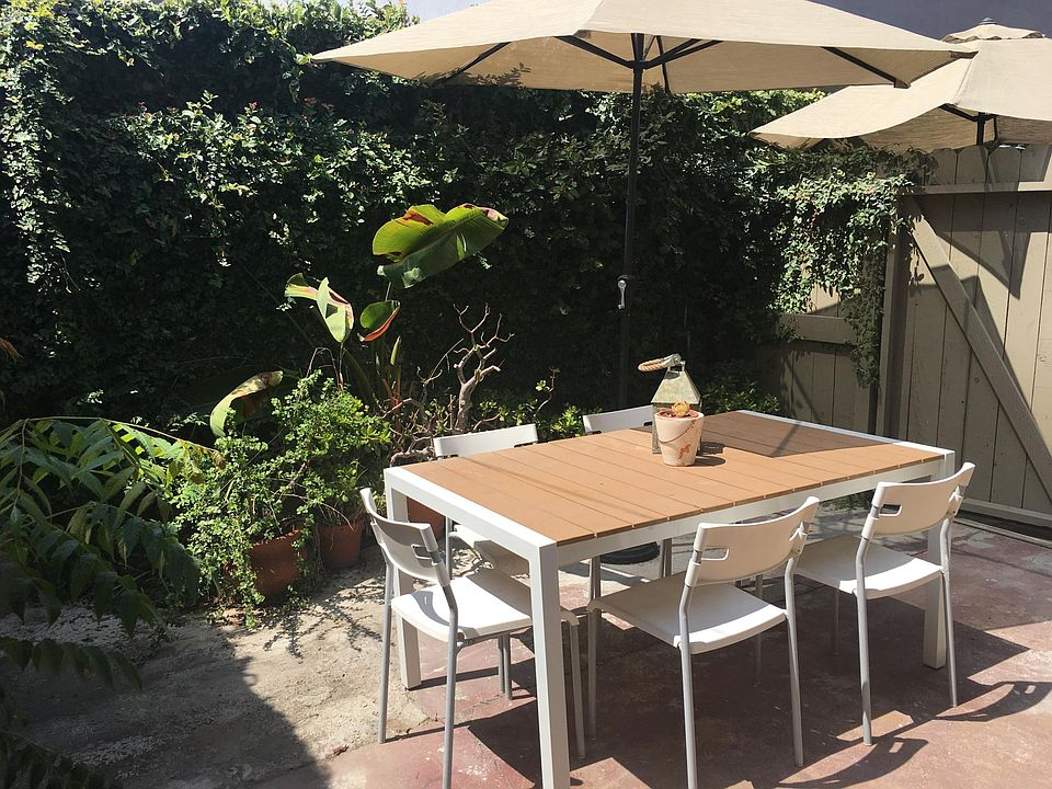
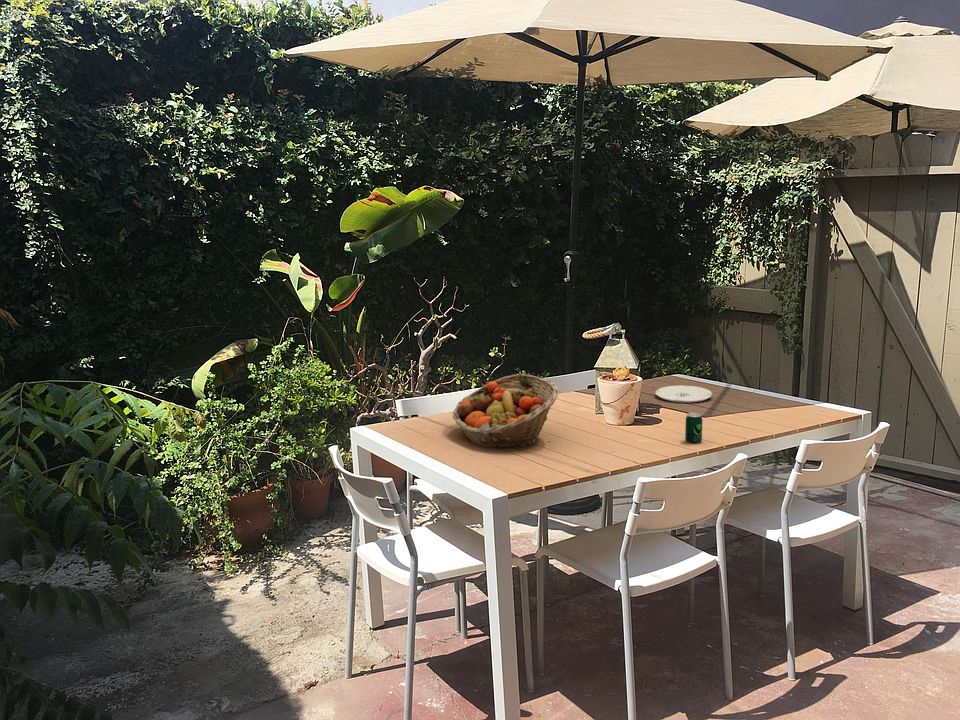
+ plate (683, 395)
+ beverage can (693, 428)
+ fruit basket (505, 410)
